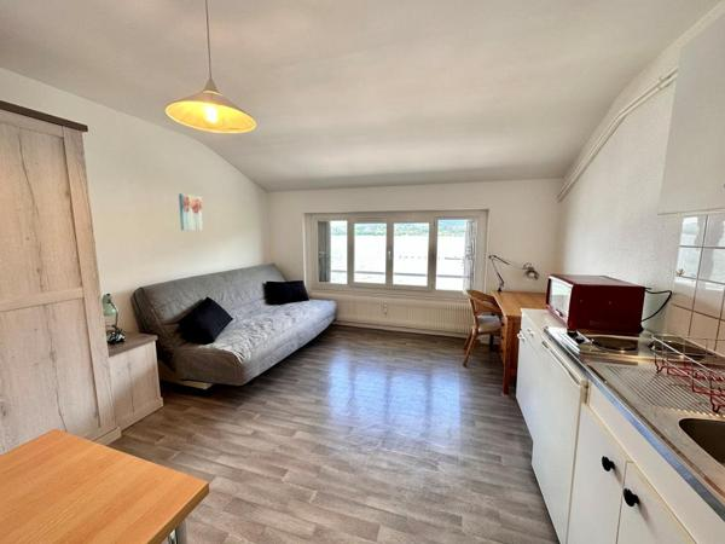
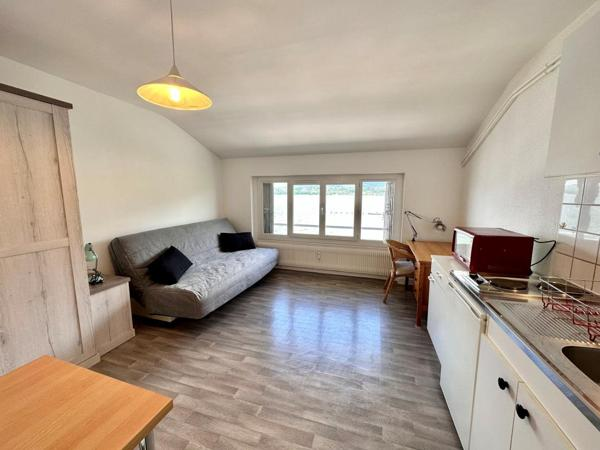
- wall art (191, 213)
